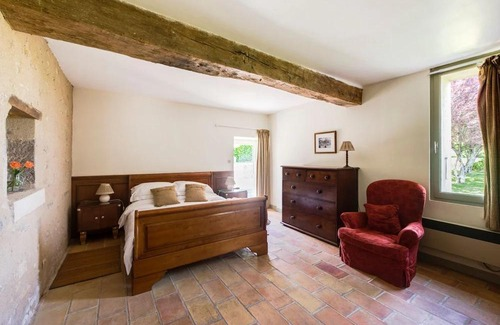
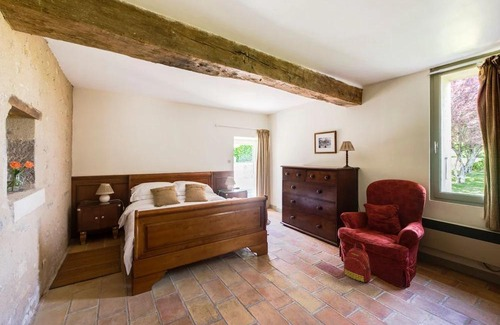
+ backpack (356, 260)
